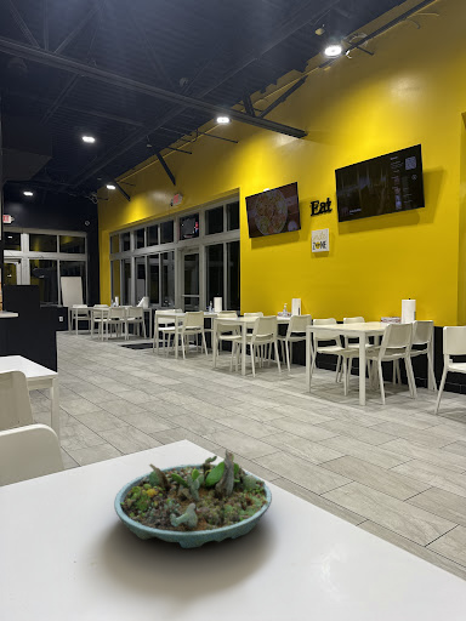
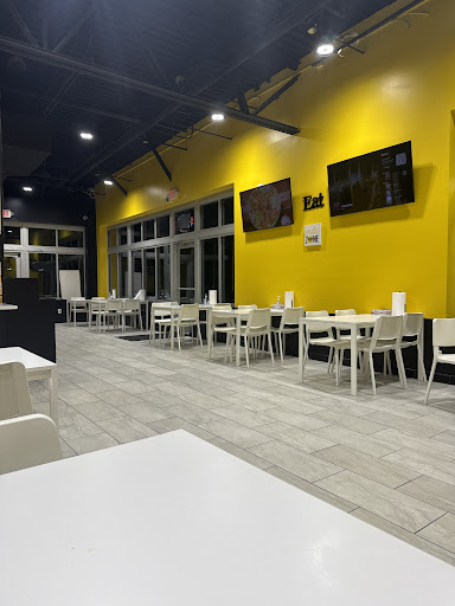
- succulent planter (193, 480)
